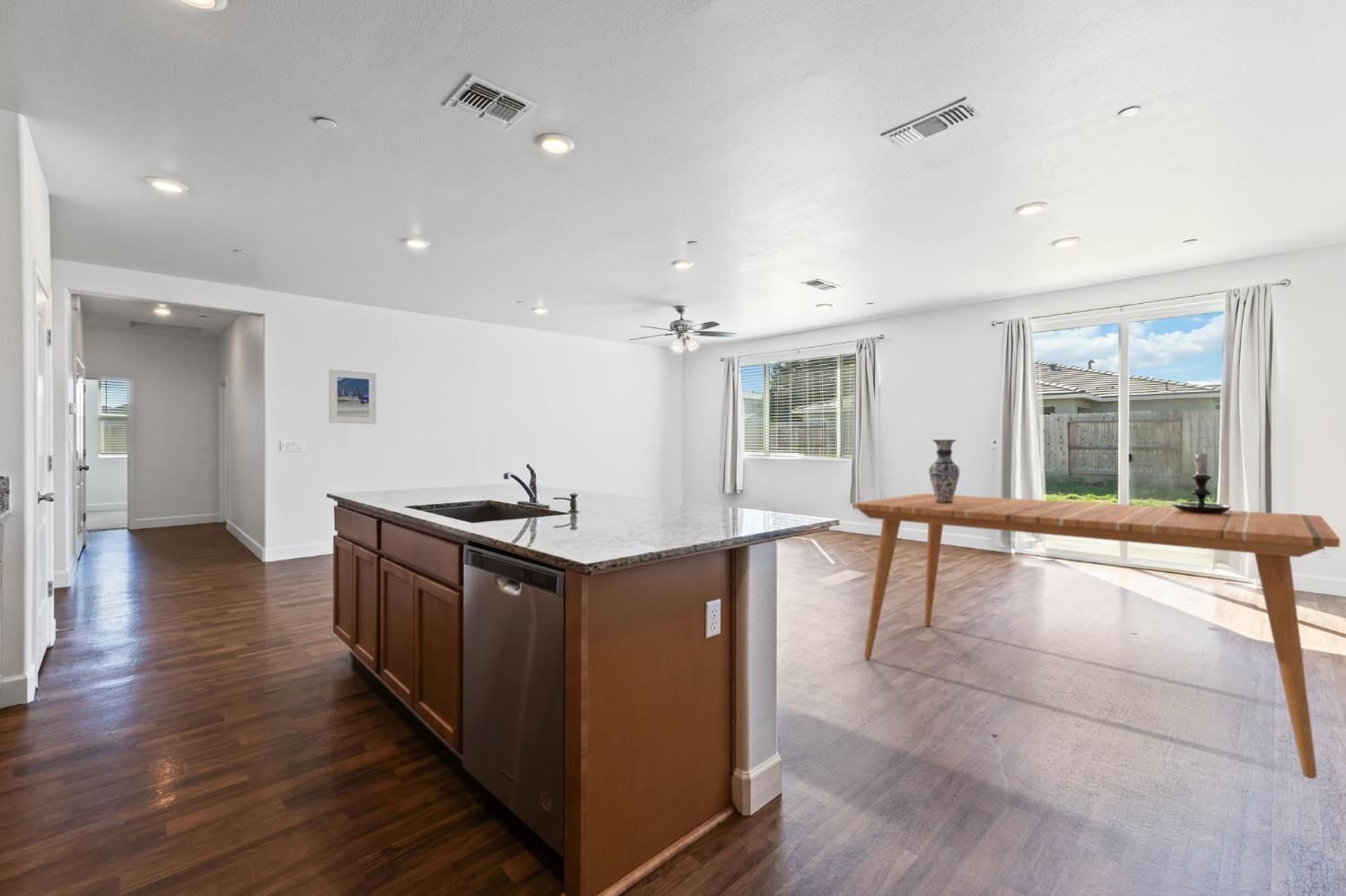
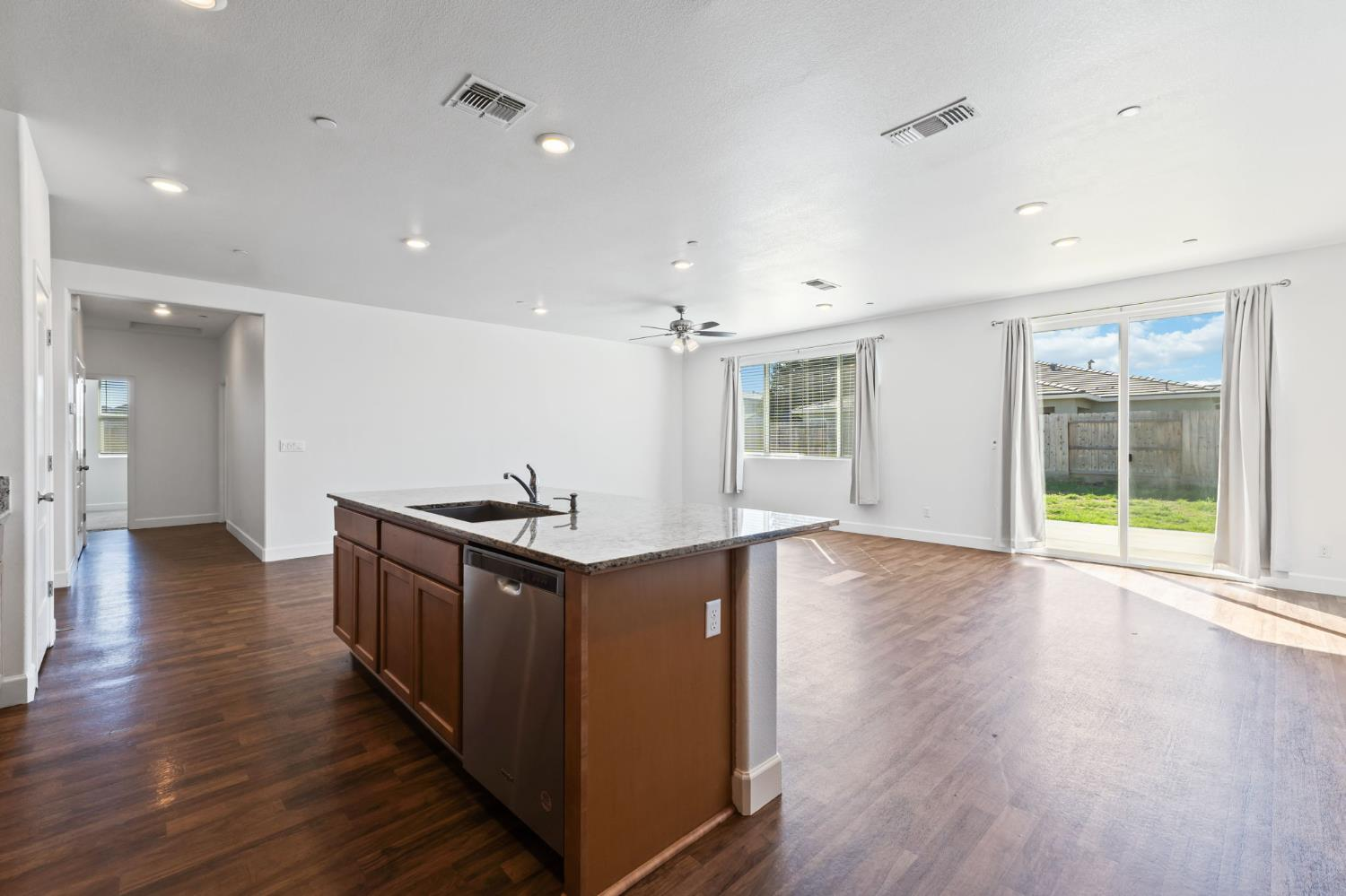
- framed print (353, 397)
- dining table (1063, 535)
- vase (944, 471)
- candle holder (1200, 480)
